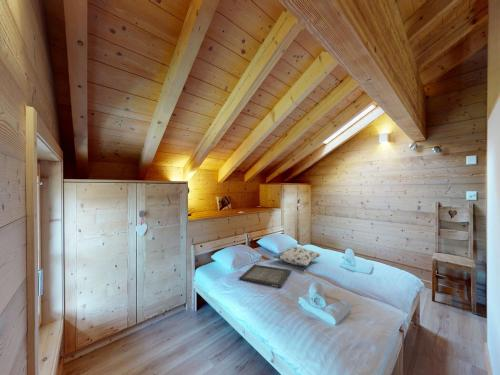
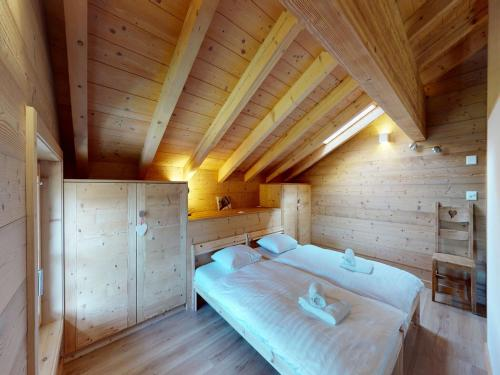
- serving tray (266, 274)
- decorative pillow (297, 255)
